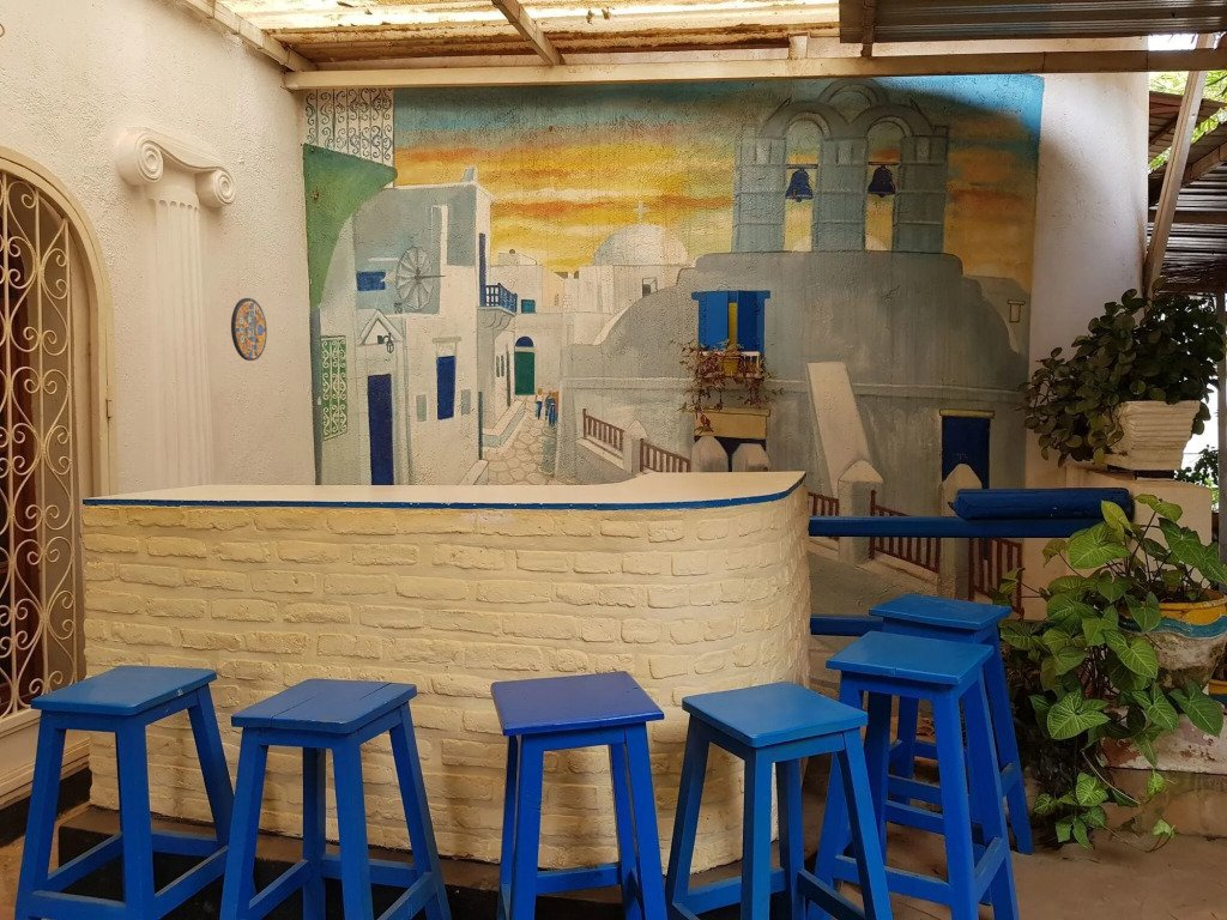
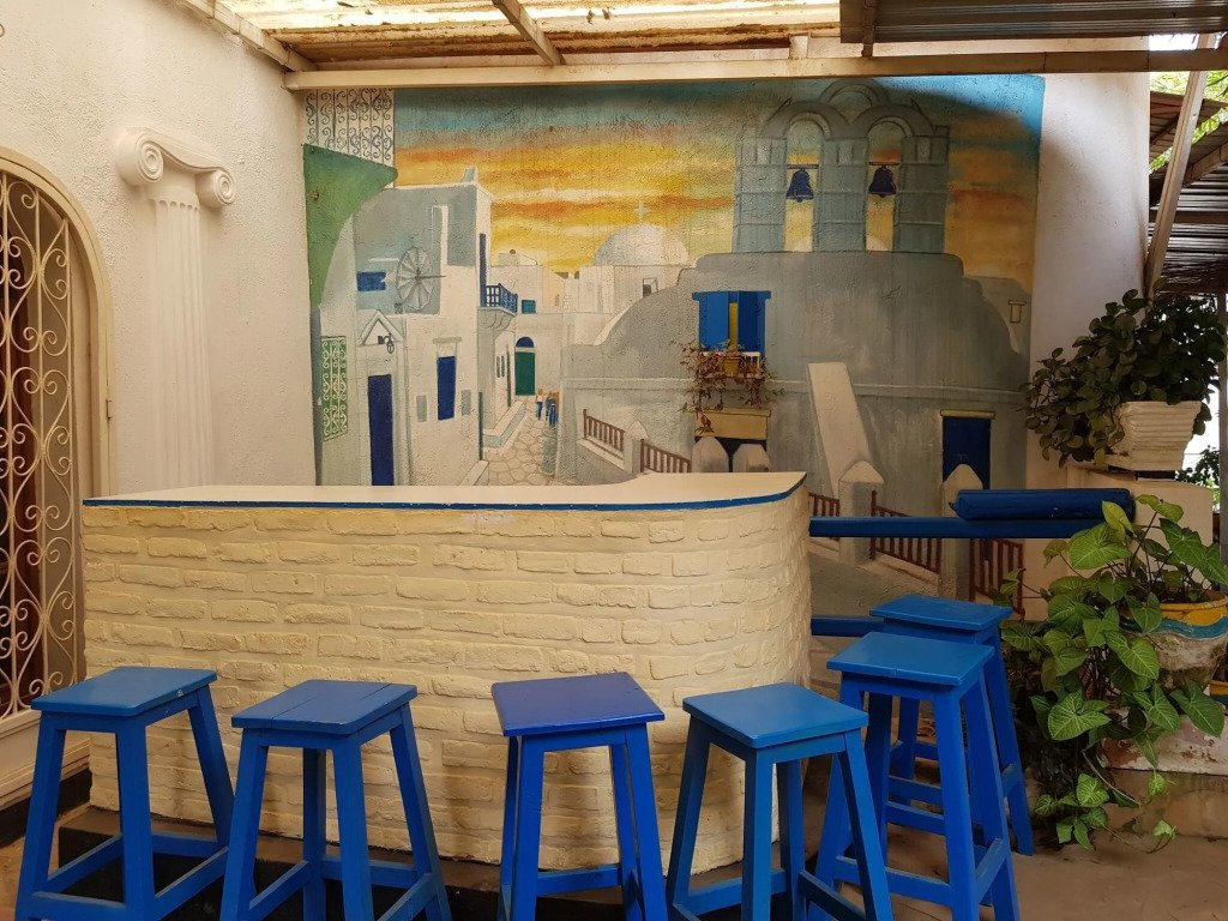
- manhole cover (249, 329)
